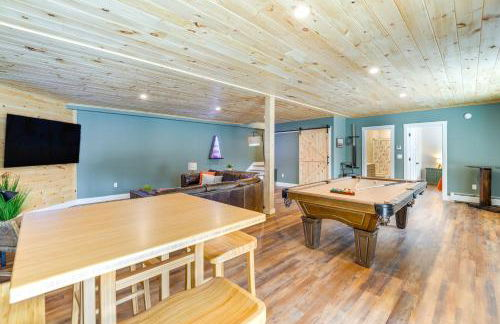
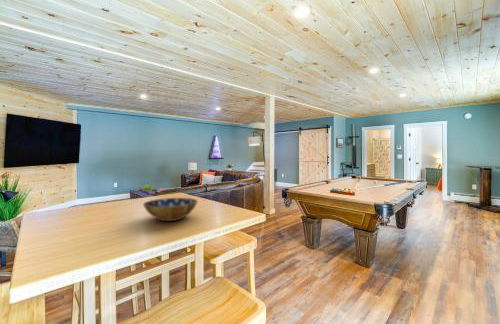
+ bowl (171, 210)
